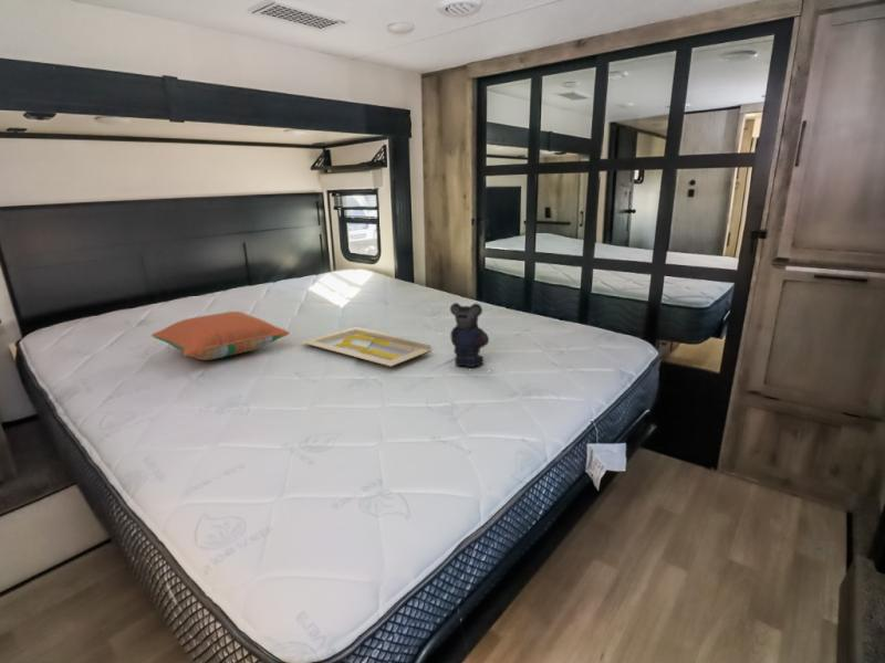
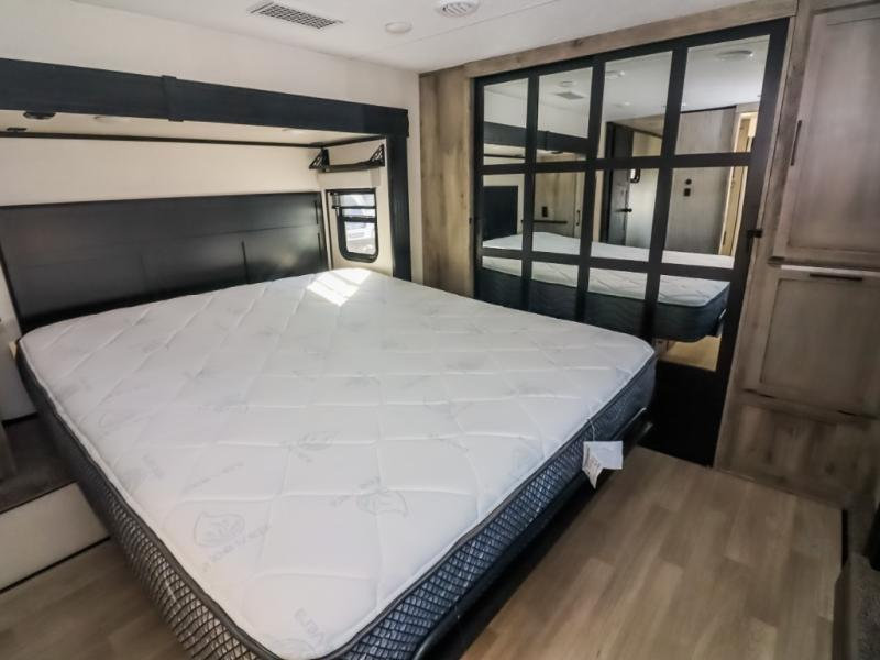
- bear (470, 332)
- pillow (220, 334)
- serving tray (371, 346)
